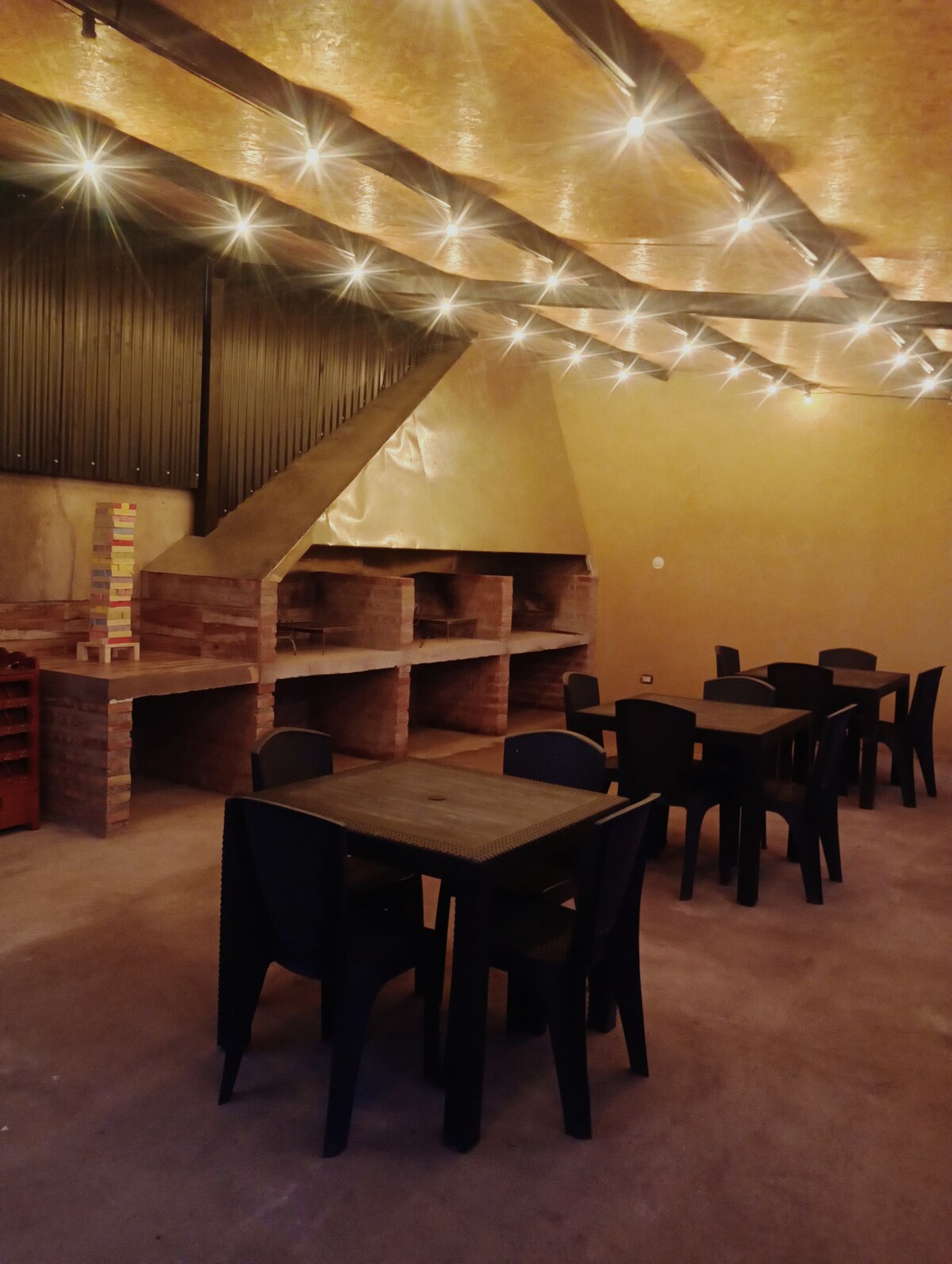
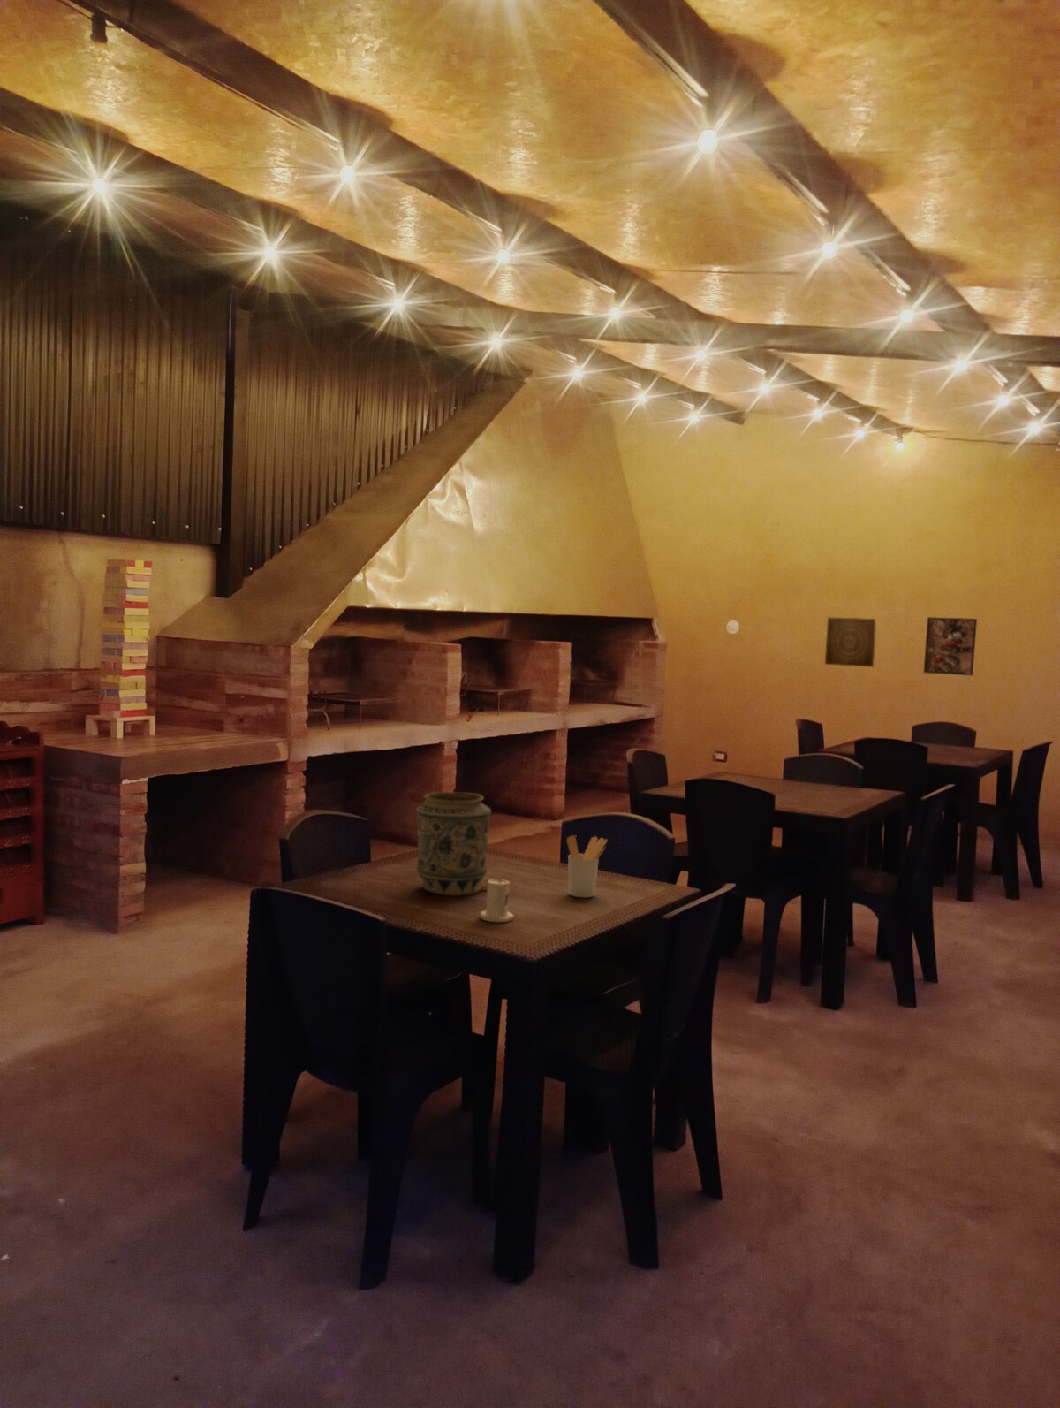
+ vase (451, 842)
+ candle (498, 897)
+ wall art (850, 642)
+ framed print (950, 646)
+ utensil holder (588, 864)
